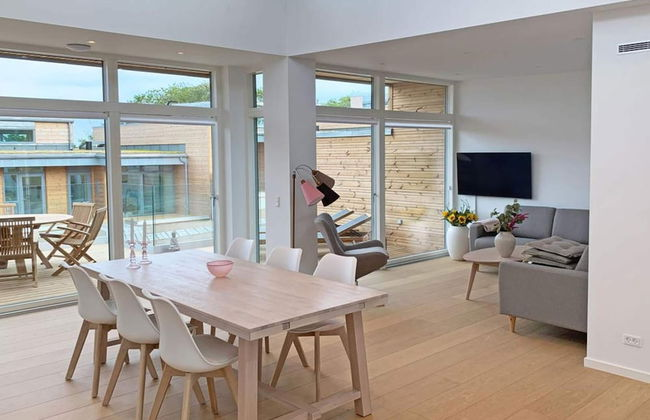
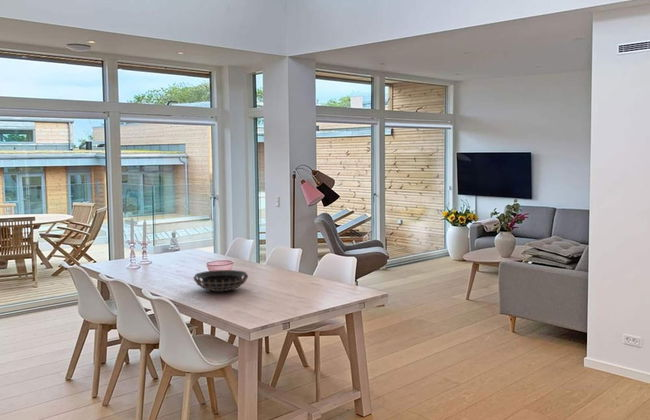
+ decorative bowl (221, 282)
